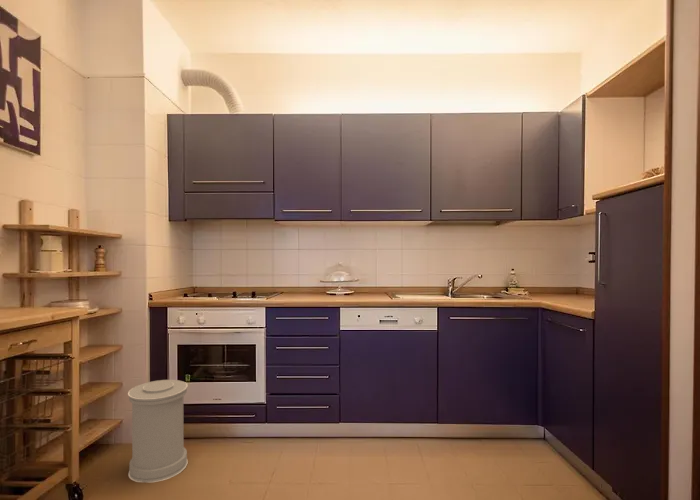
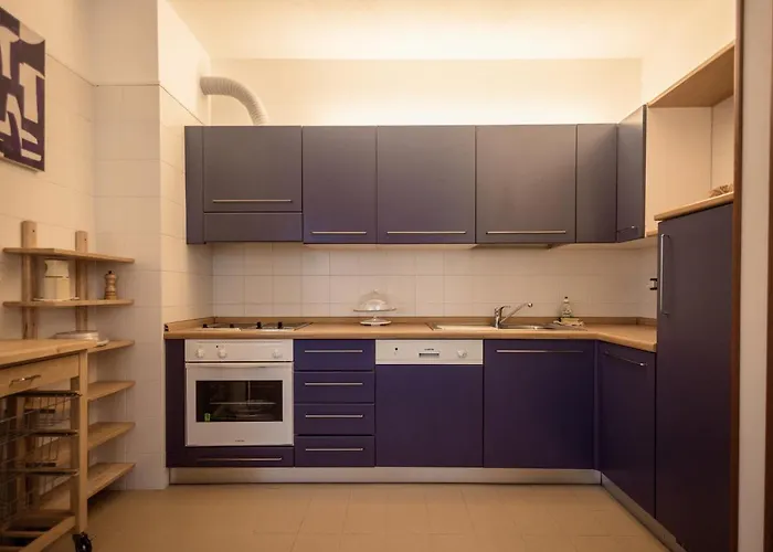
- trash can (158, 426)
